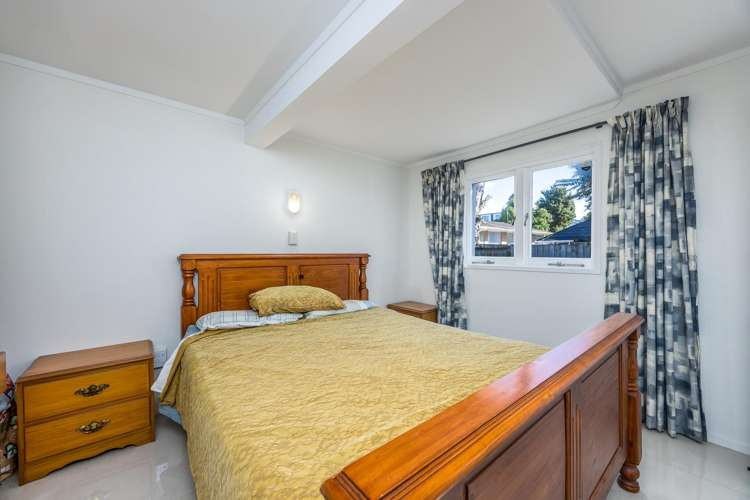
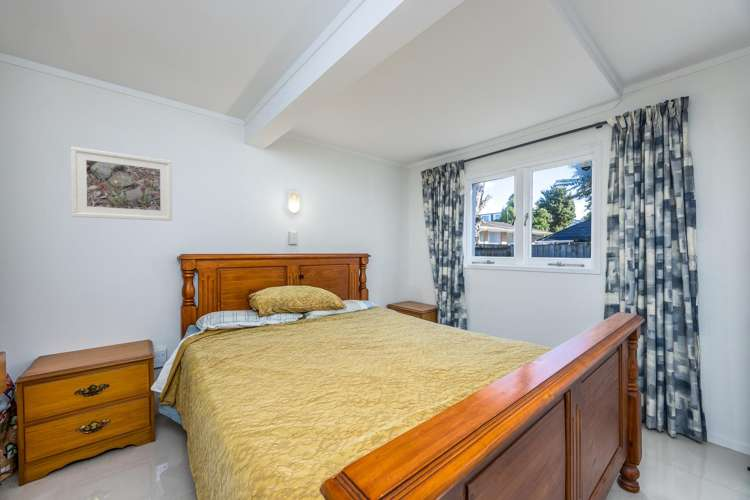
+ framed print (125, 186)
